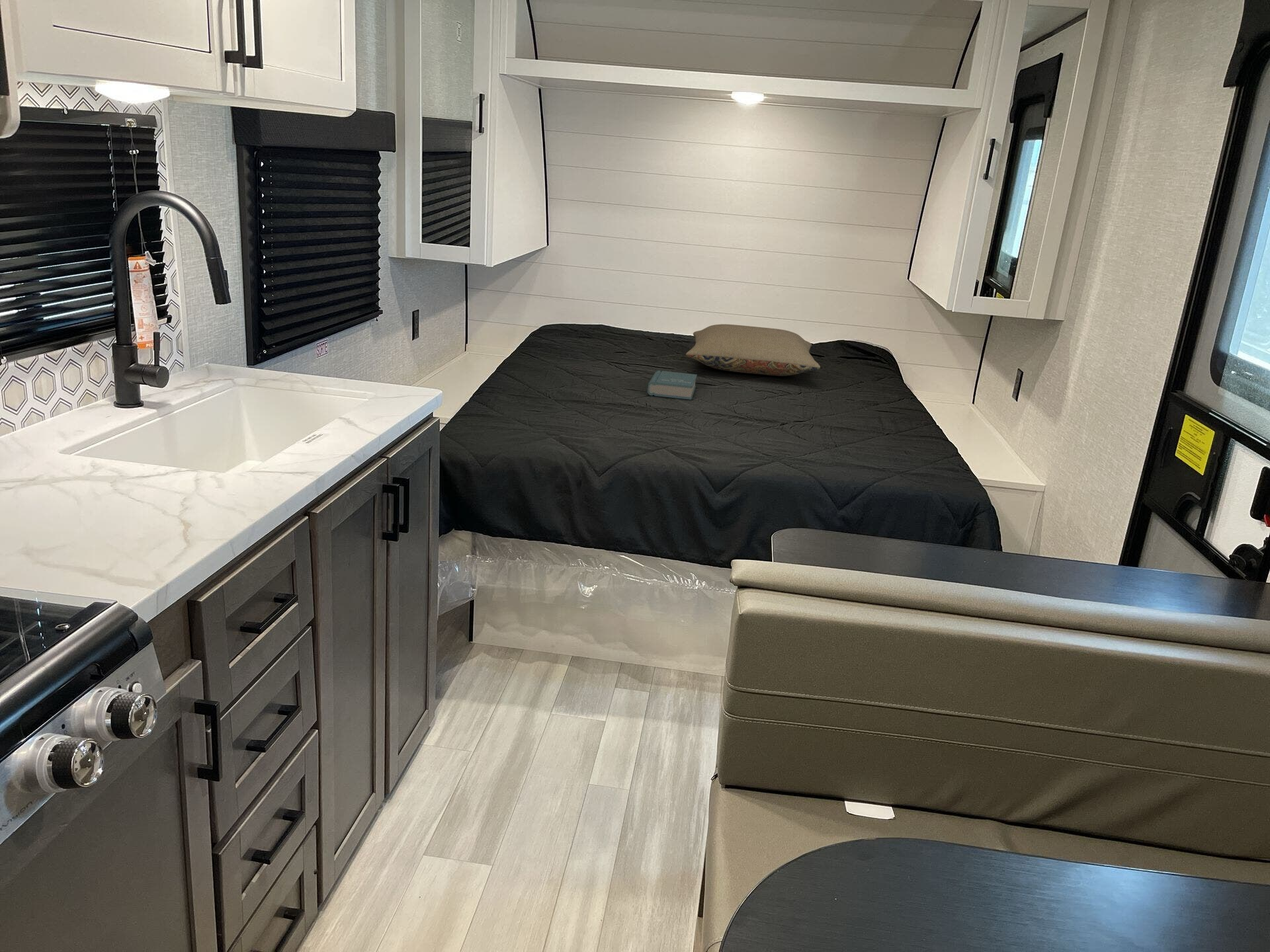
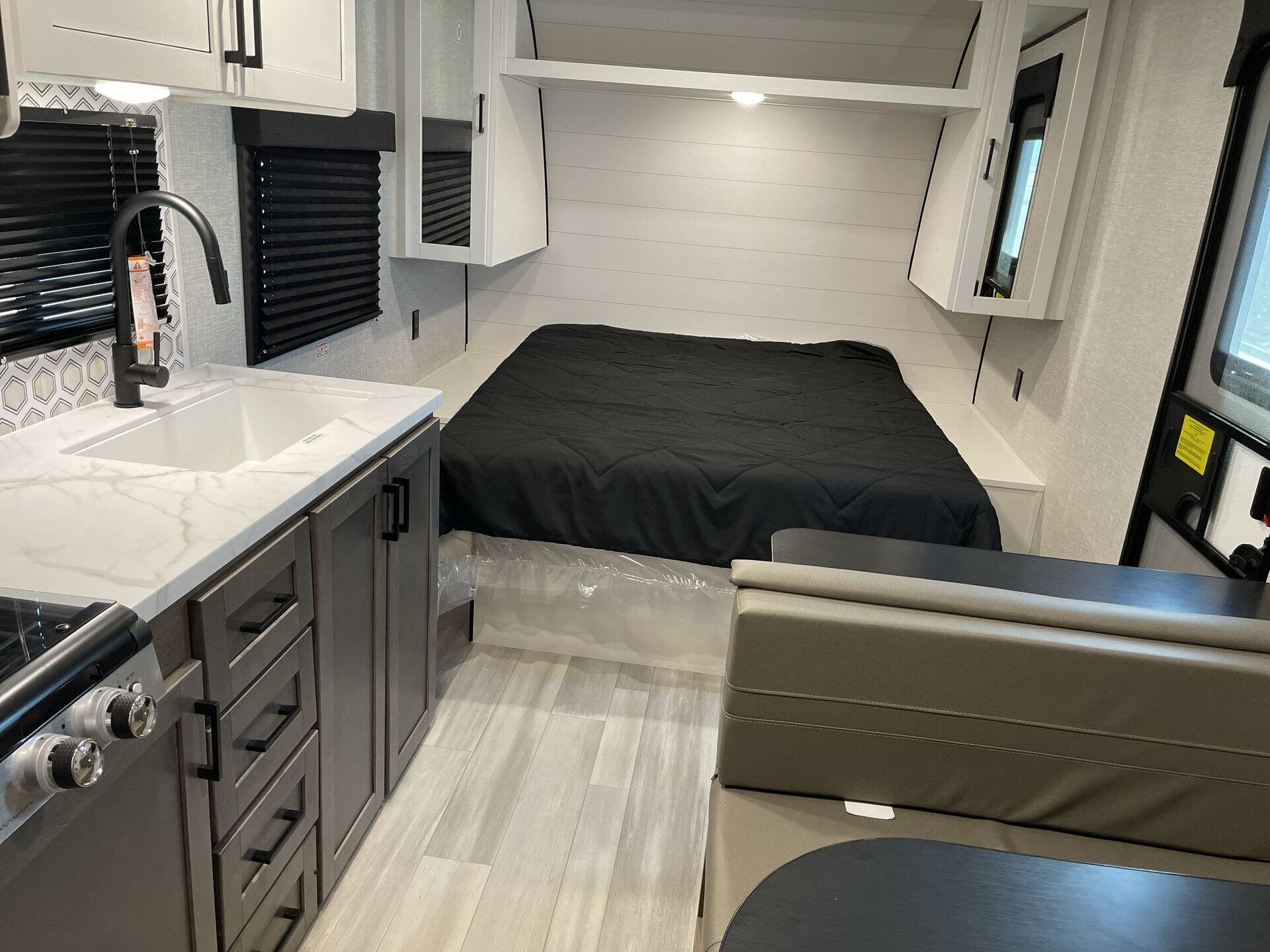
- pillow (752, 349)
- book (673, 384)
